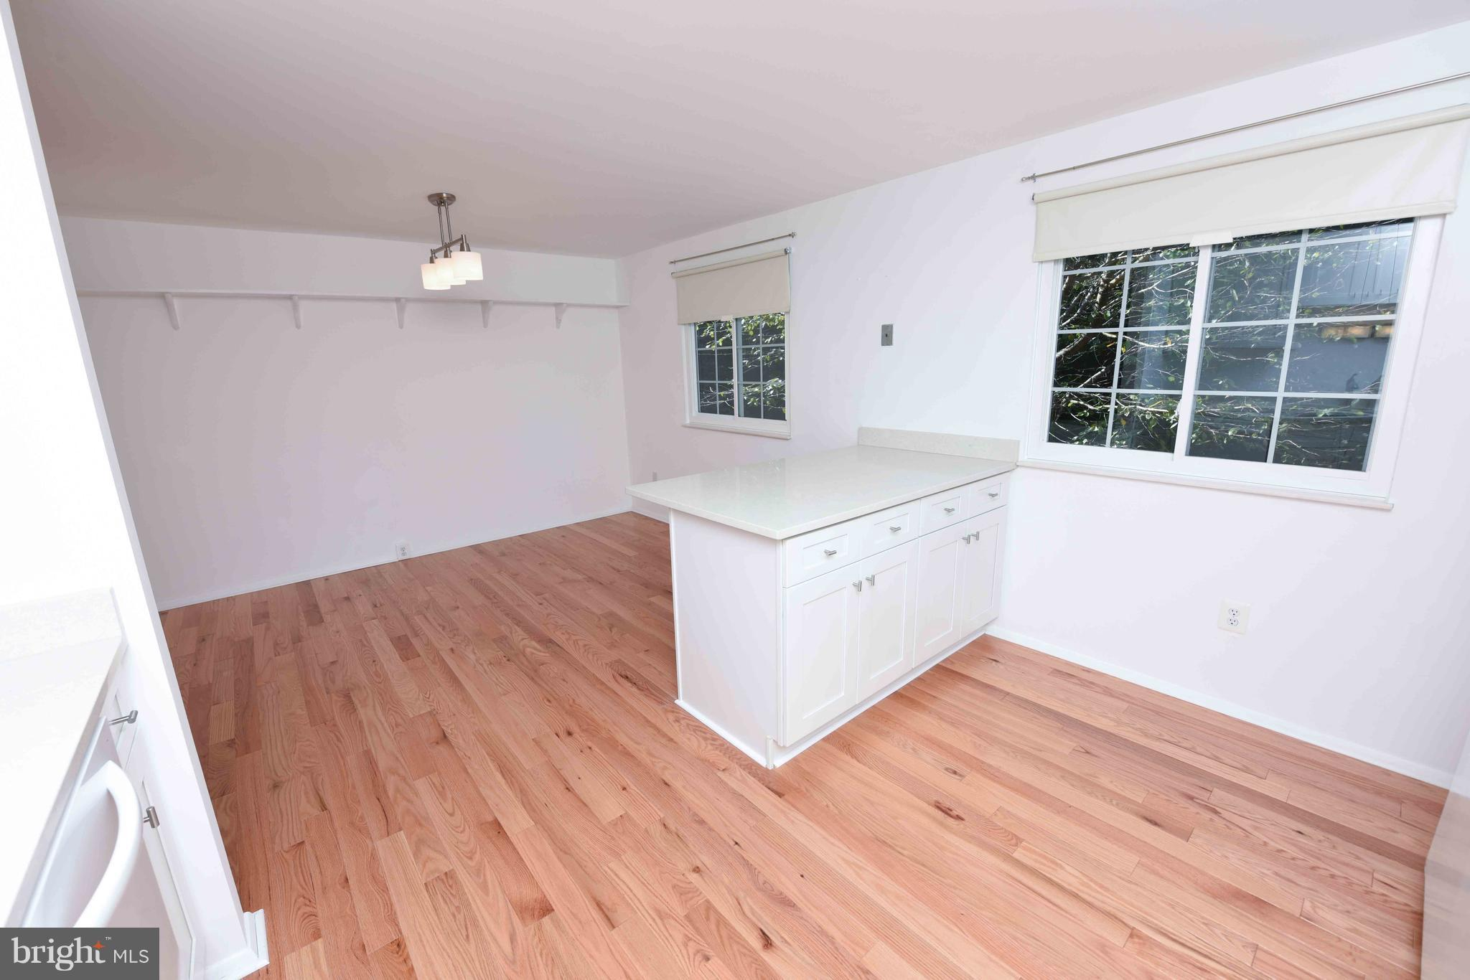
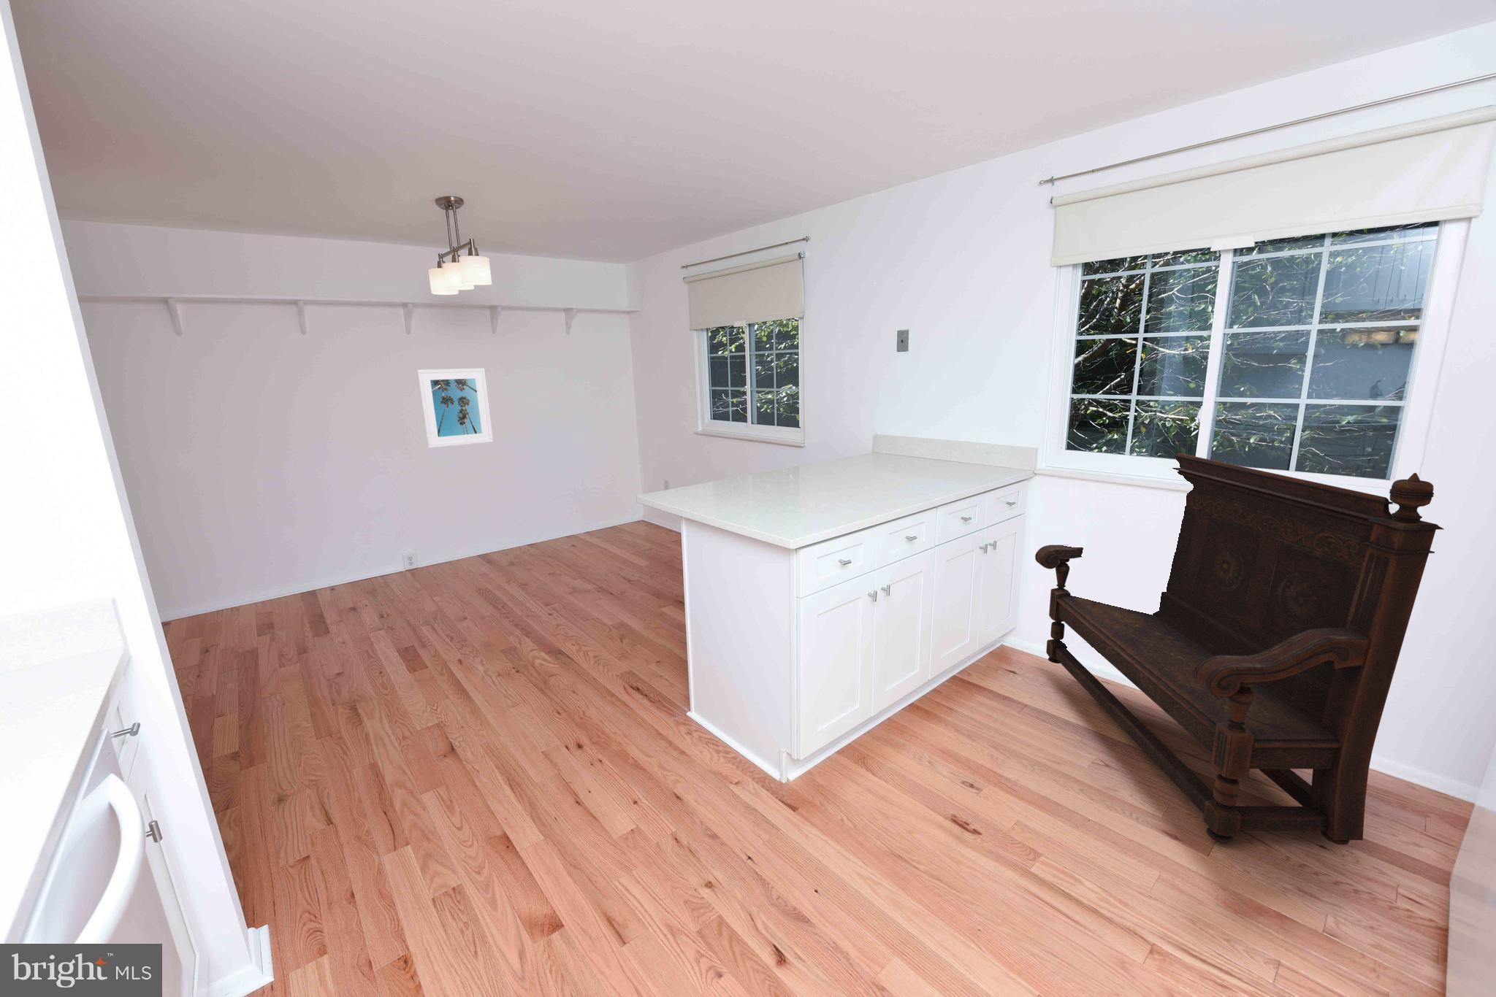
+ bench (1174, 595)
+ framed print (456, 407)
